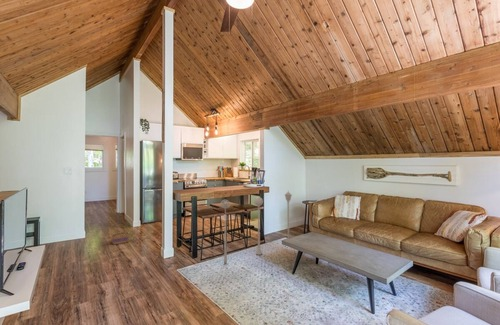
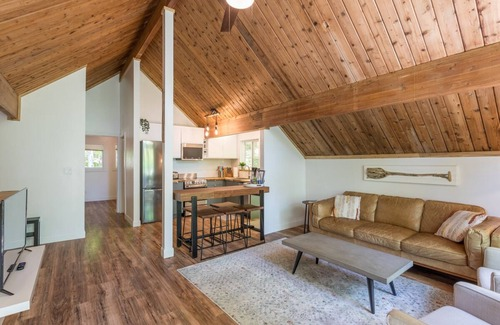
- basket (120, 234)
- floor lamp (259, 223)
